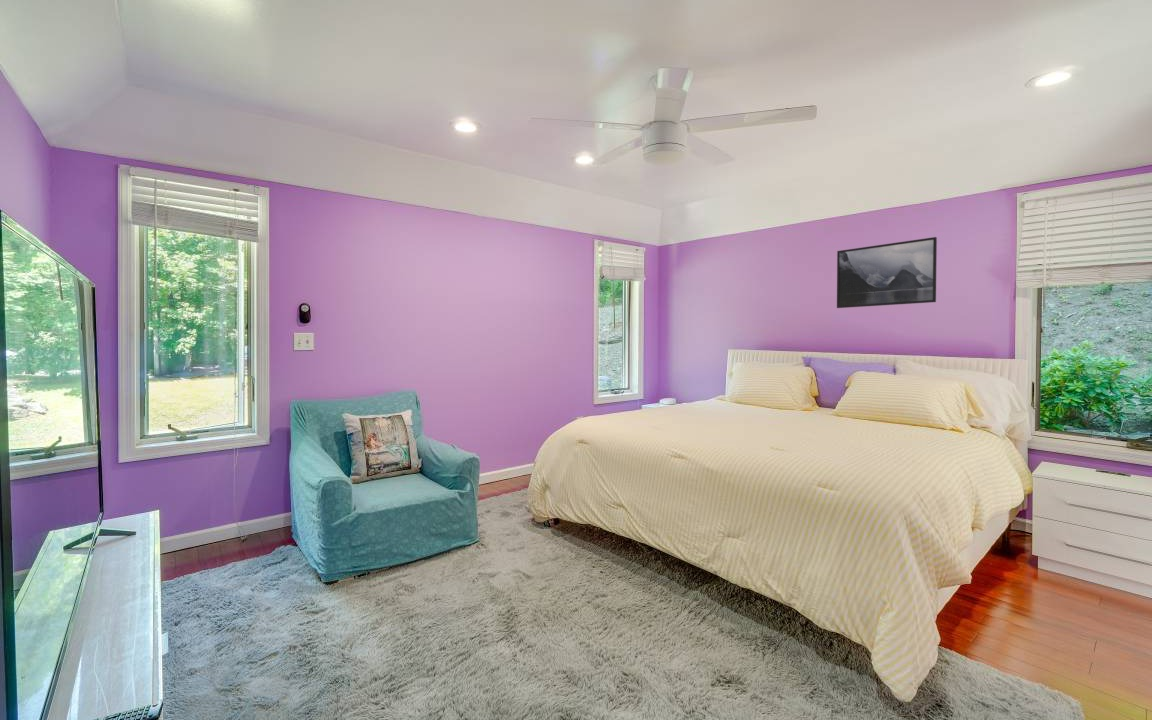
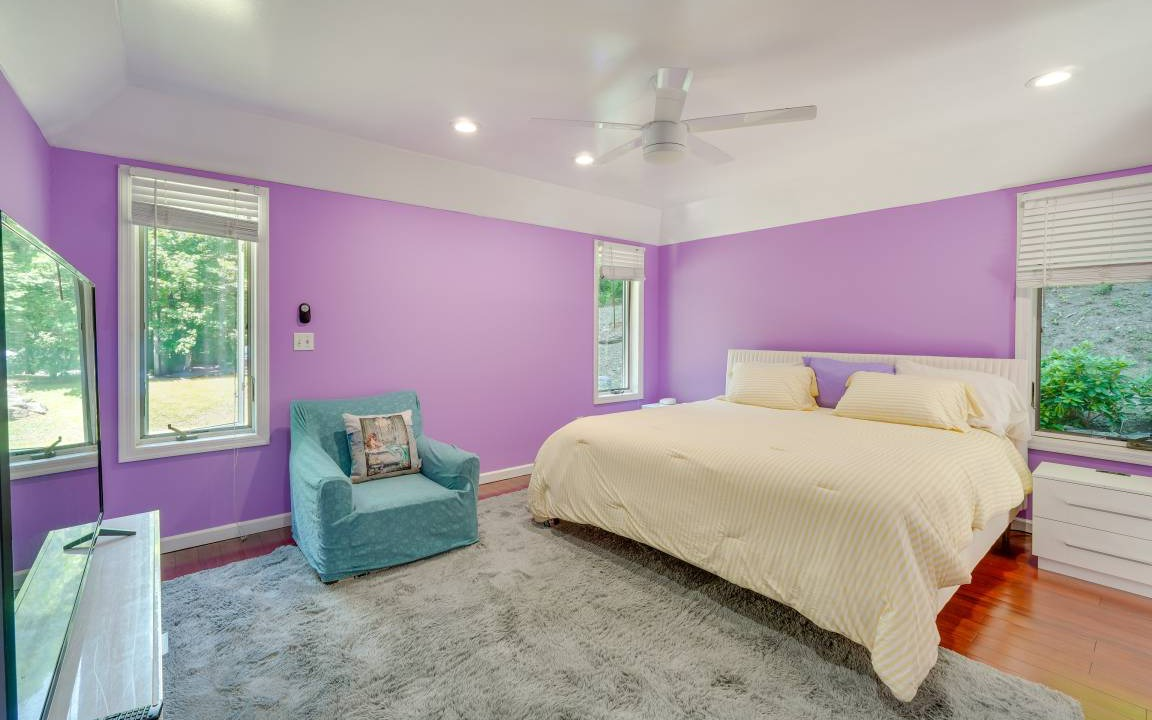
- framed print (883, 274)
